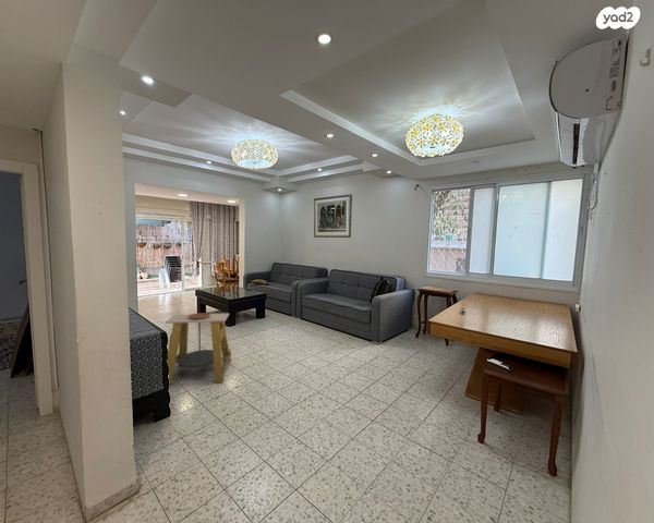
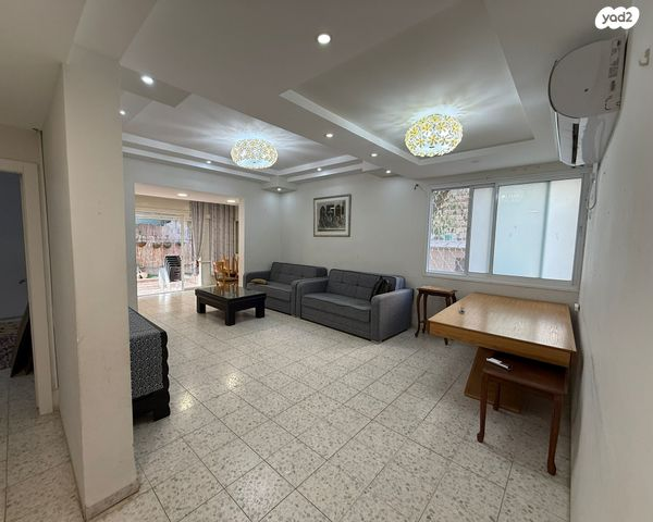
- side table (199, 343)
